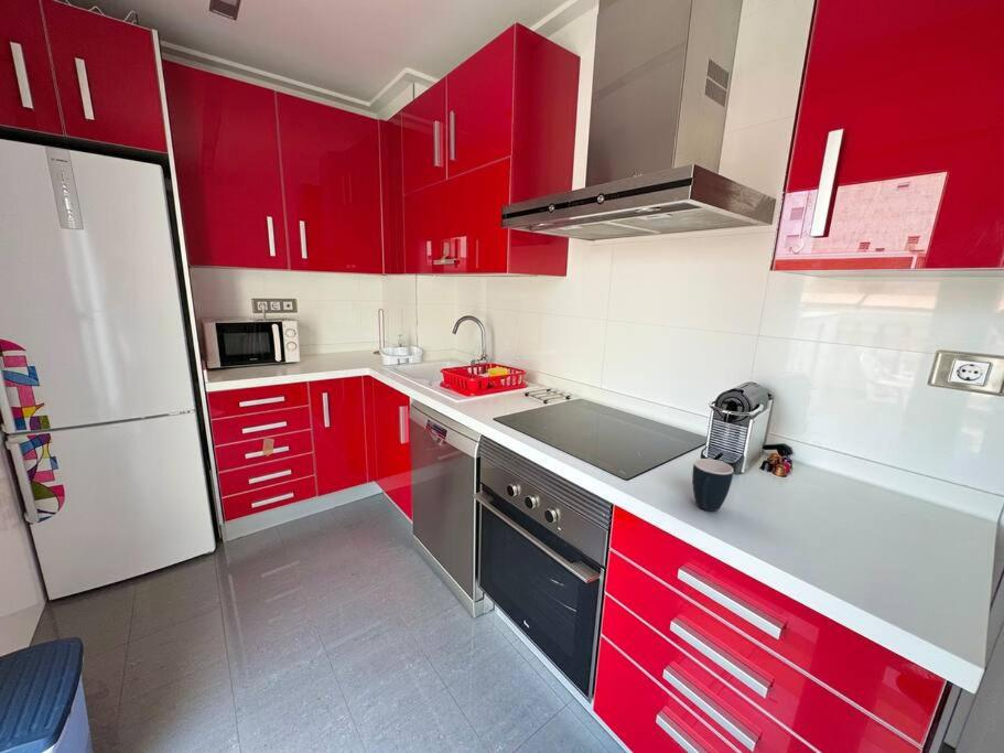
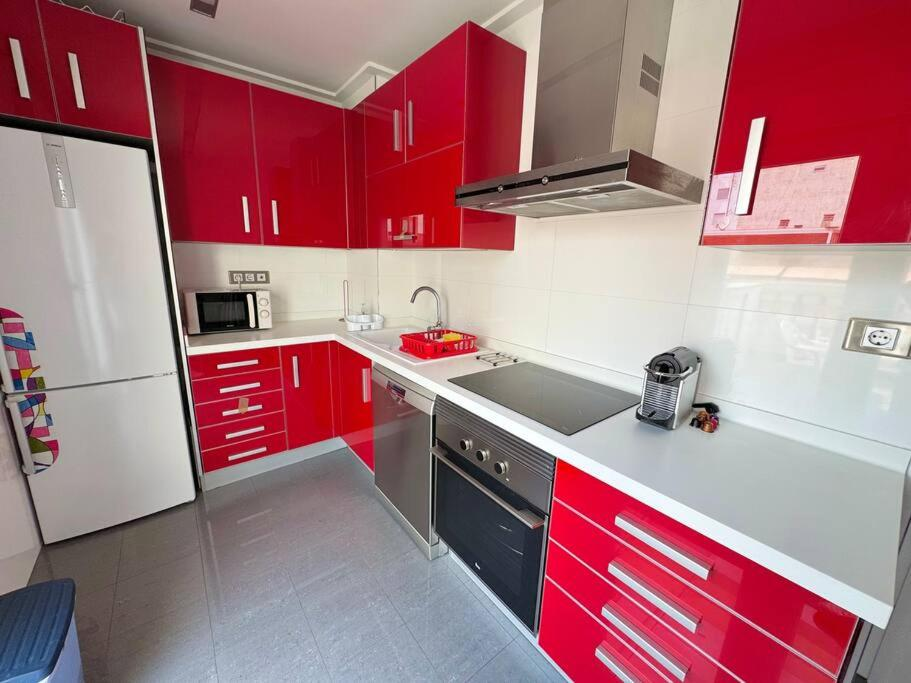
- mug (709, 488)
